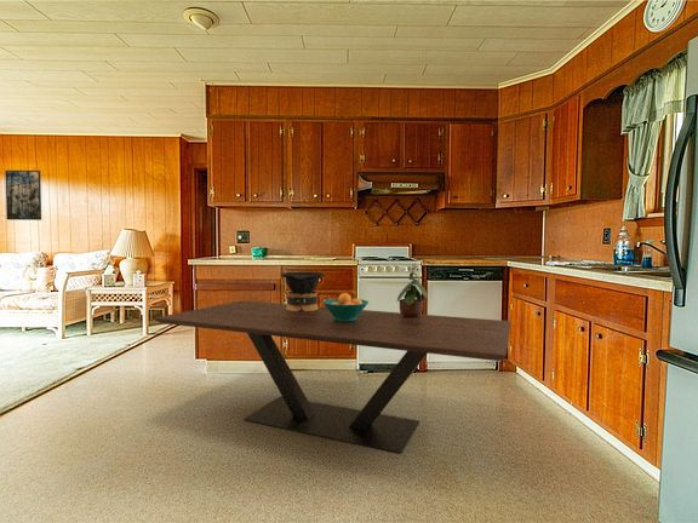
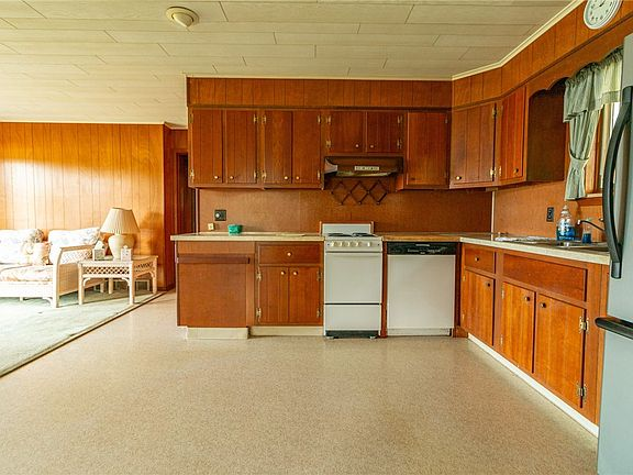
- fruit bowl (344, 305)
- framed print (23, 195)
- potted plant (412, 288)
- coffee maker (302, 291)
- dining table (339, 343)
